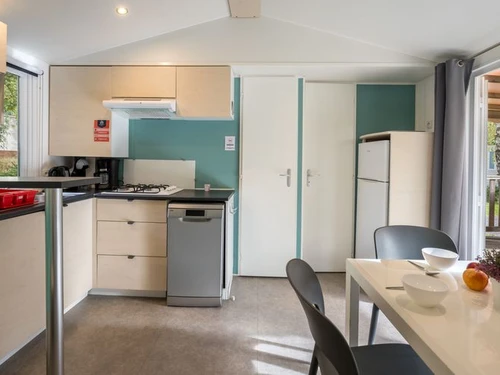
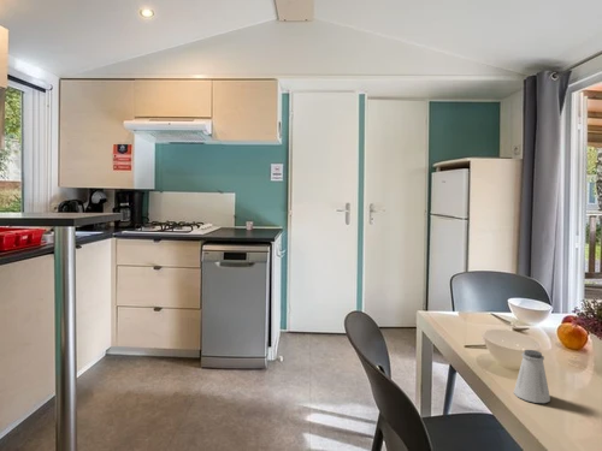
+ saltshaker (532, 373)
